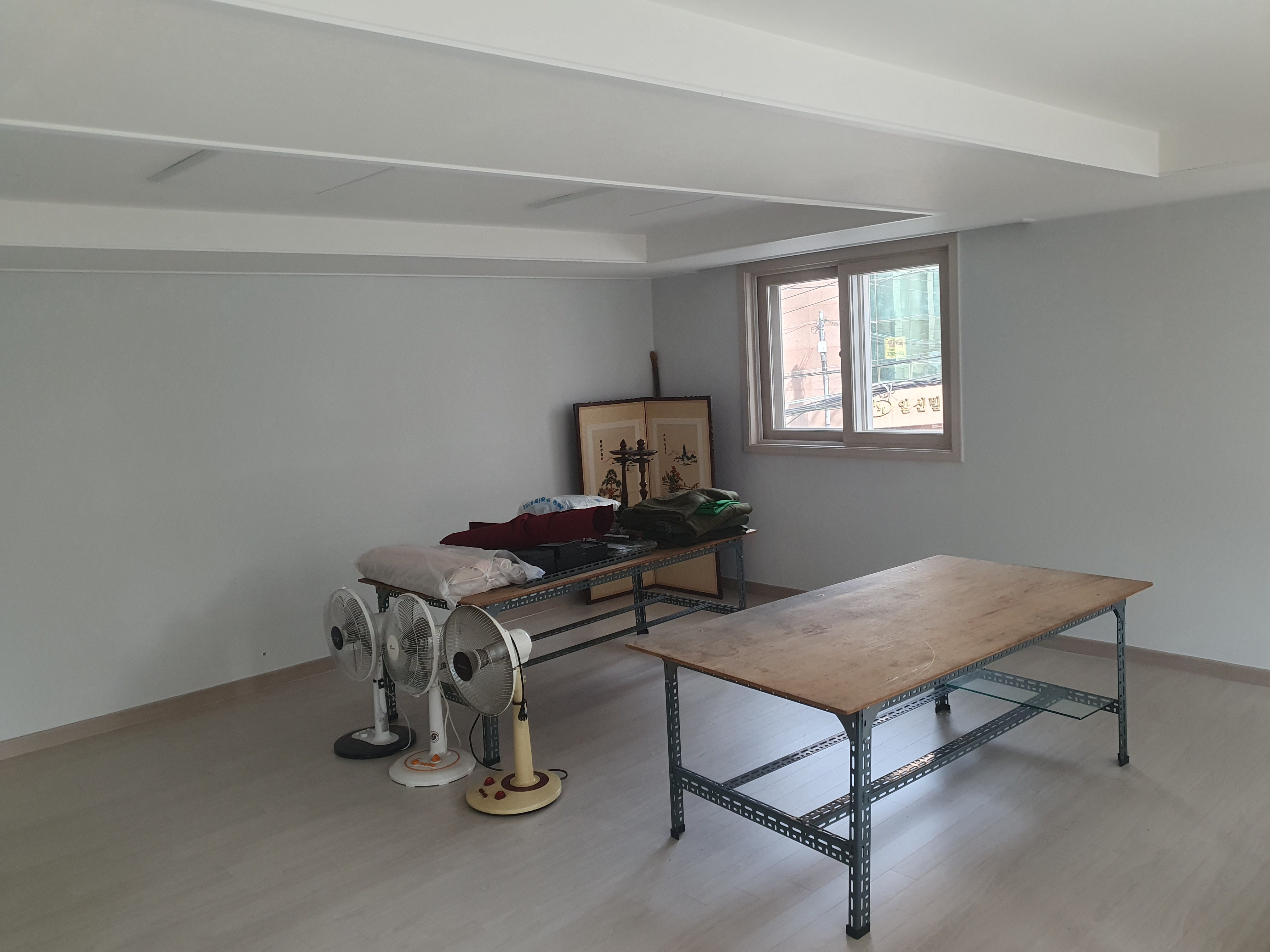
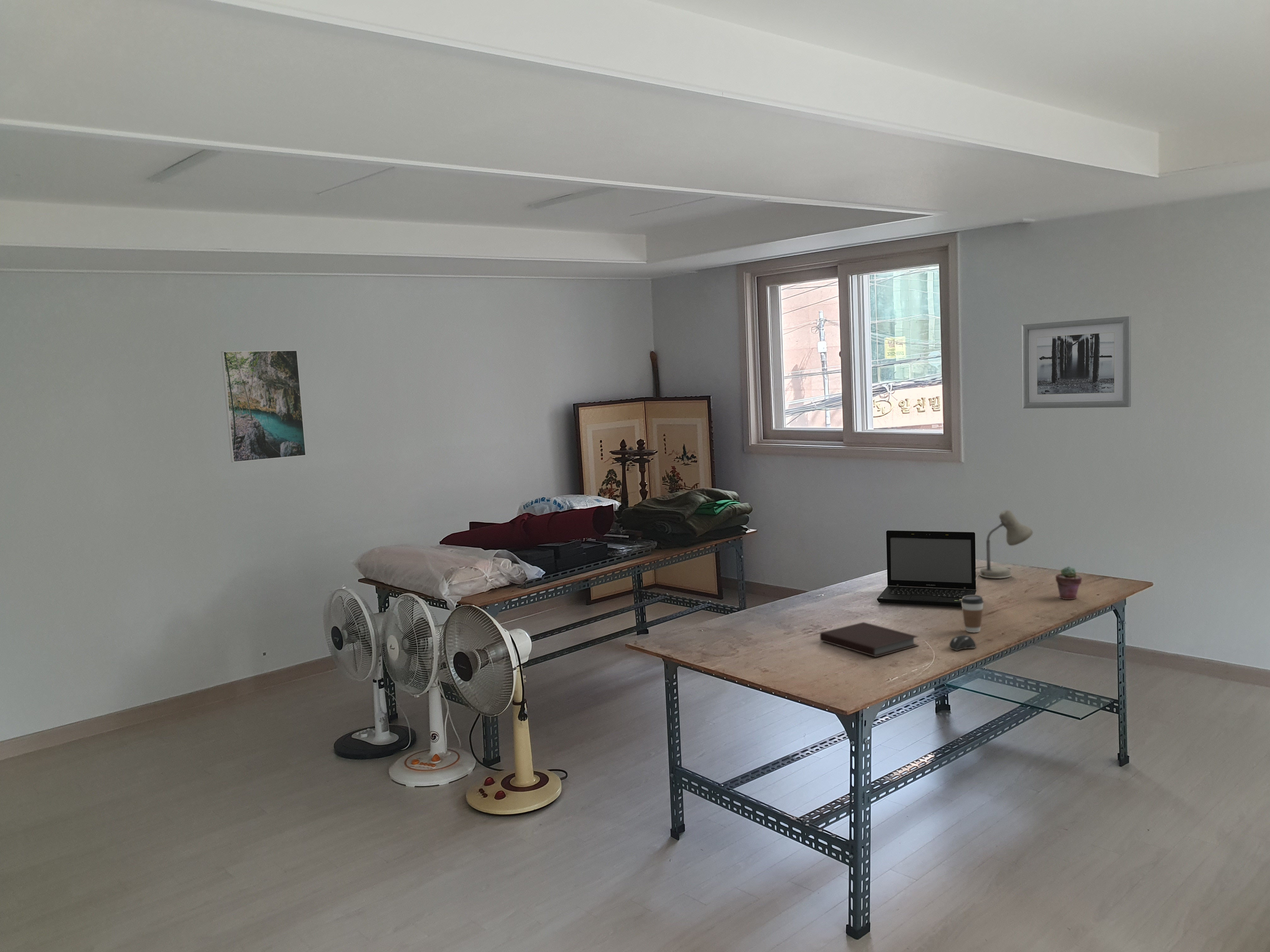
+ desk lamp (986, 544)
+ notebook (869, 639)
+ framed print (265, 405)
+ potted succulent (1068, 582)
+ coffee cup (972, 614)
+ computer mouse (964, 641)
+ laptop (926, 568)
+ wall art (1074, 364)
